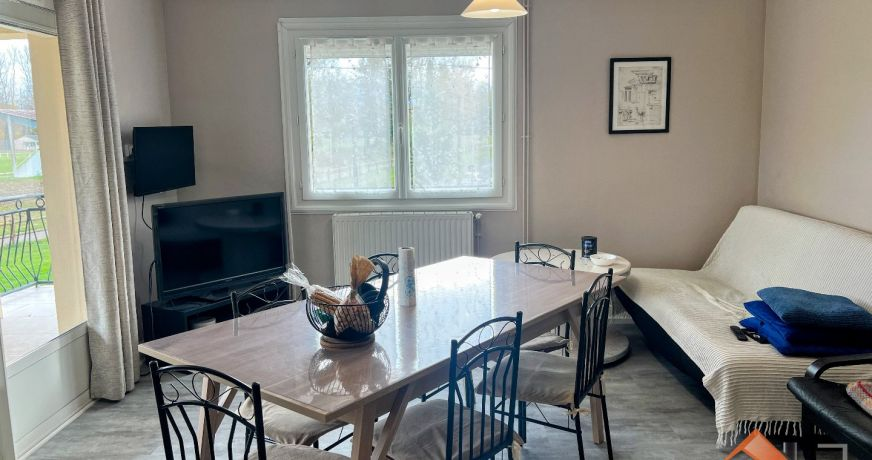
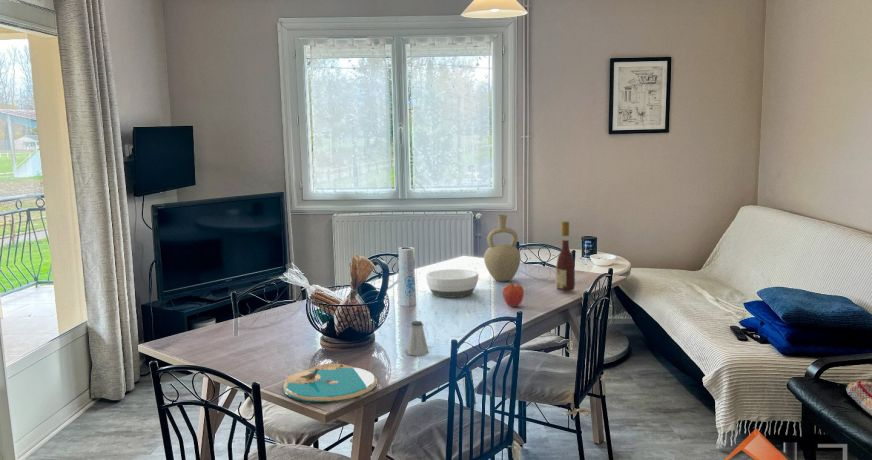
+ apple (513, 293)
+ saltshaker (417, 337)
+ plate (330, 376)
+ wine bottle (565, 256)
+ bowl (452, 283)
+ vase (502, 247)
